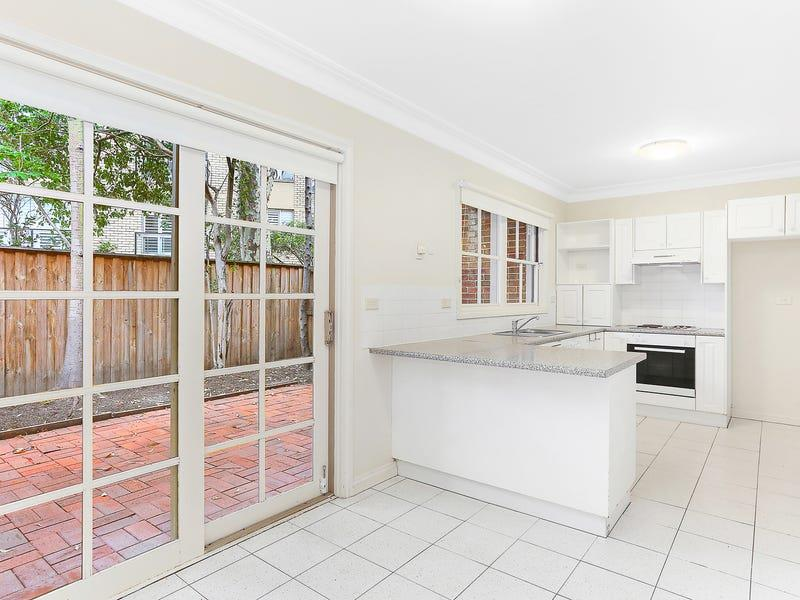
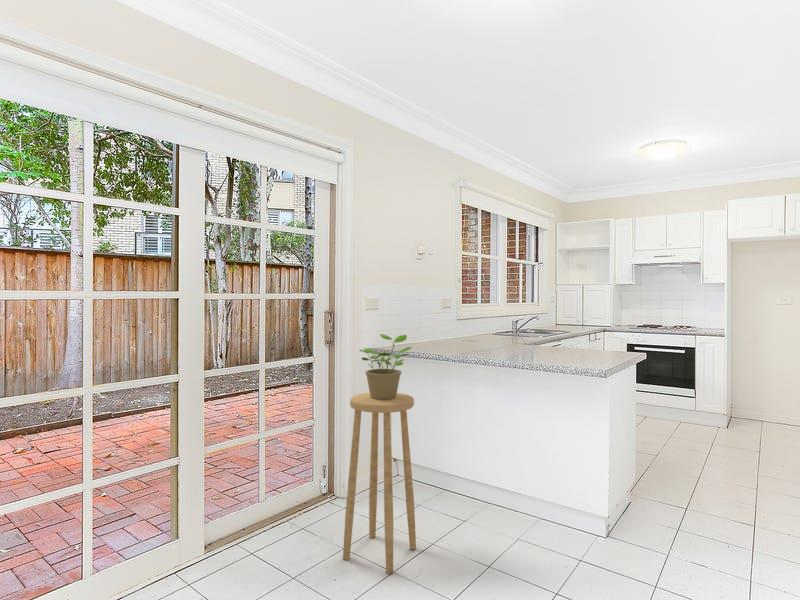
+ potted plant (387, 366)
+ stool (384, 475)
